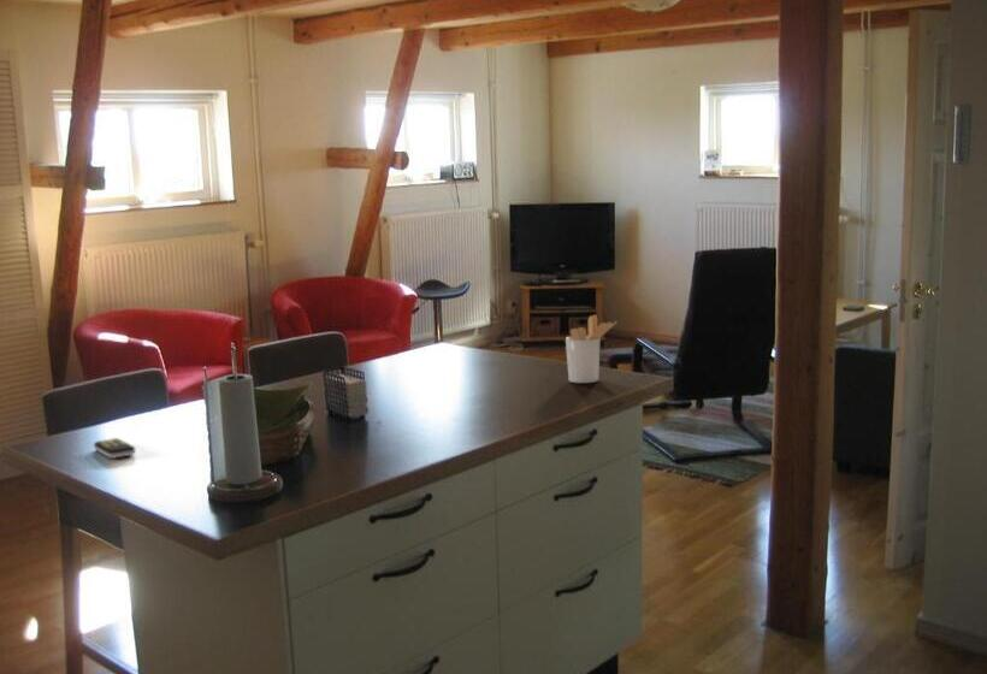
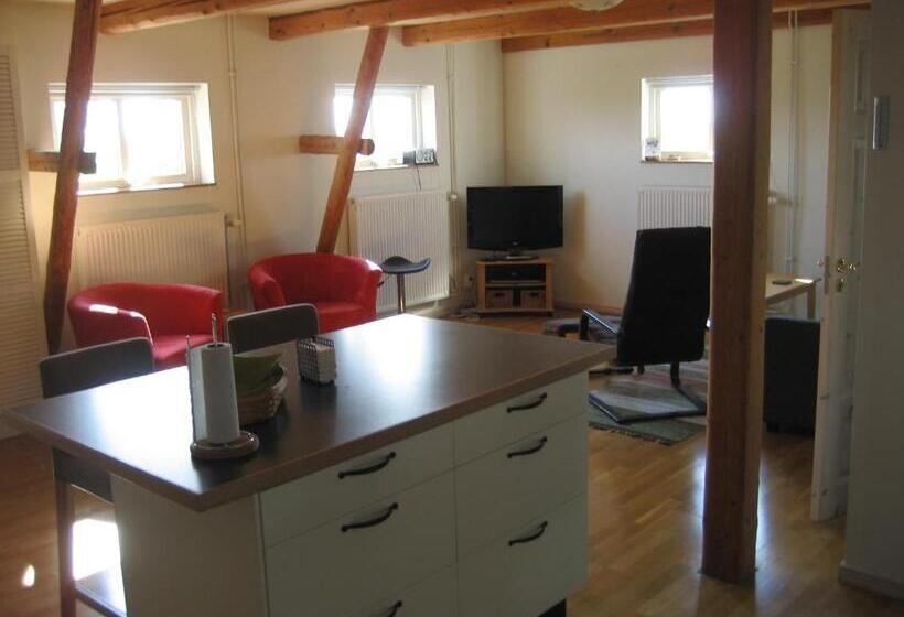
- utensil holder (591, 349)
- remote control (114, 448)
